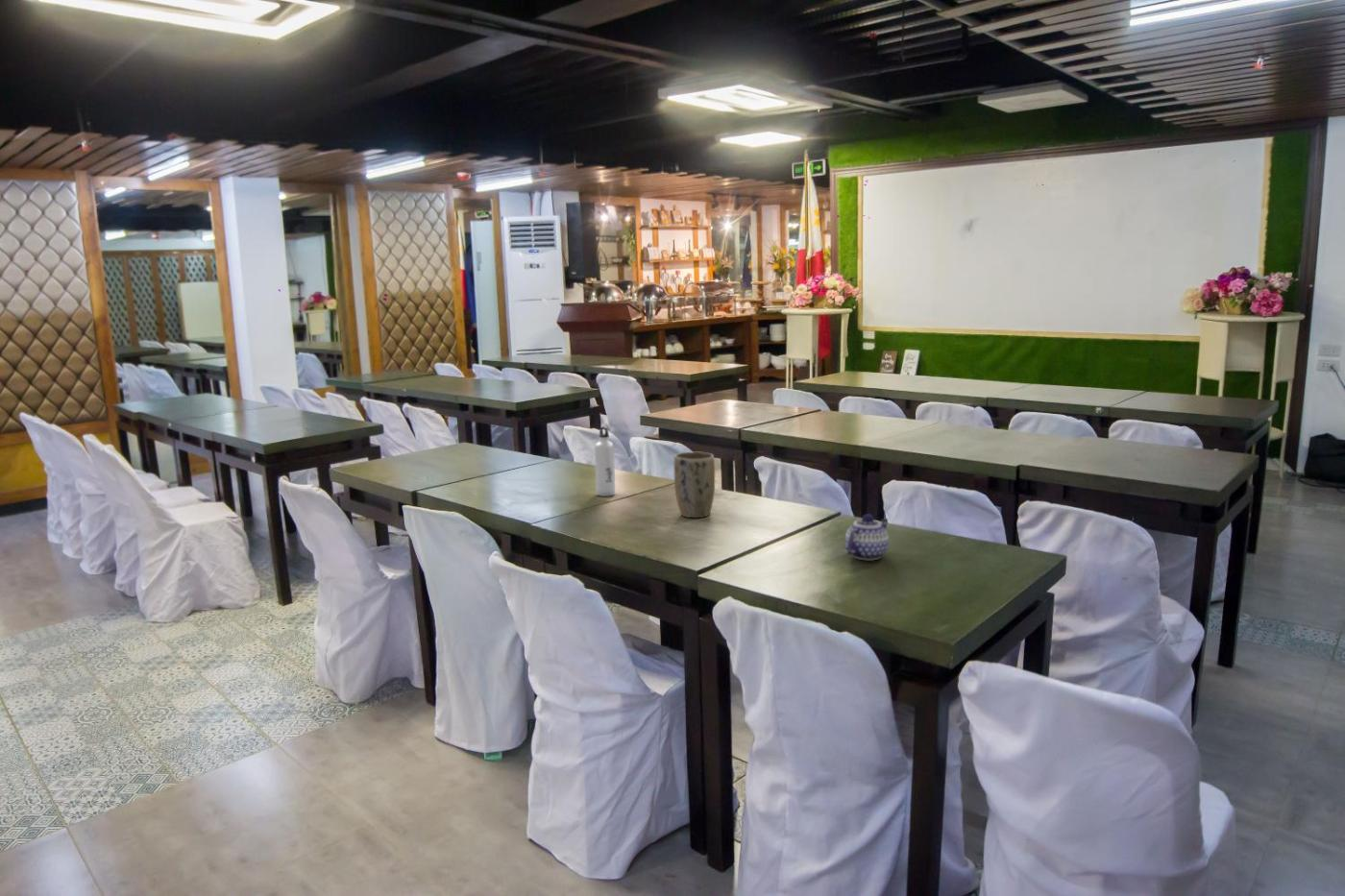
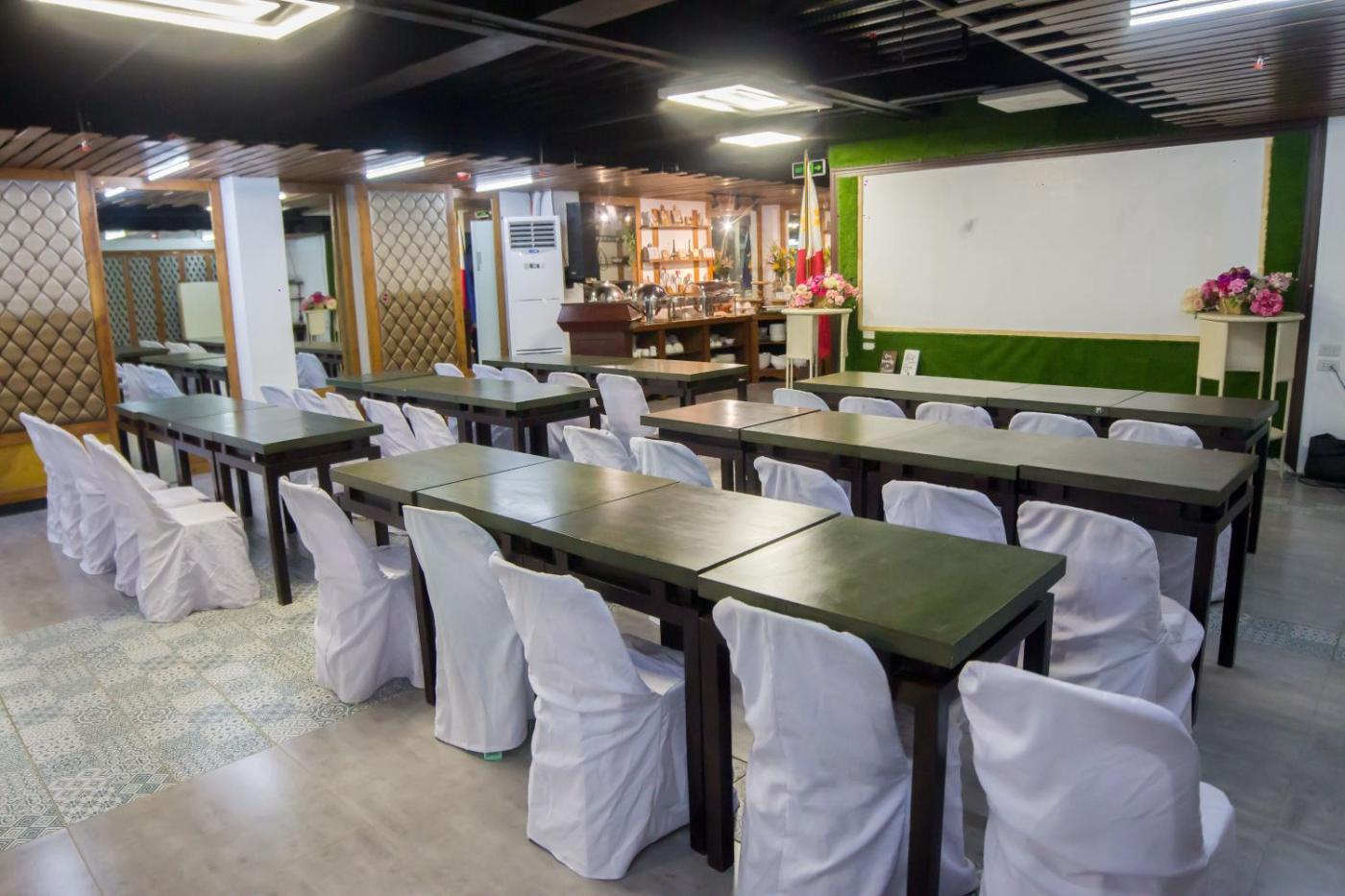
- water bottle (604, 460)
- teapot (867, 535)
- plant pot (695, 485)
